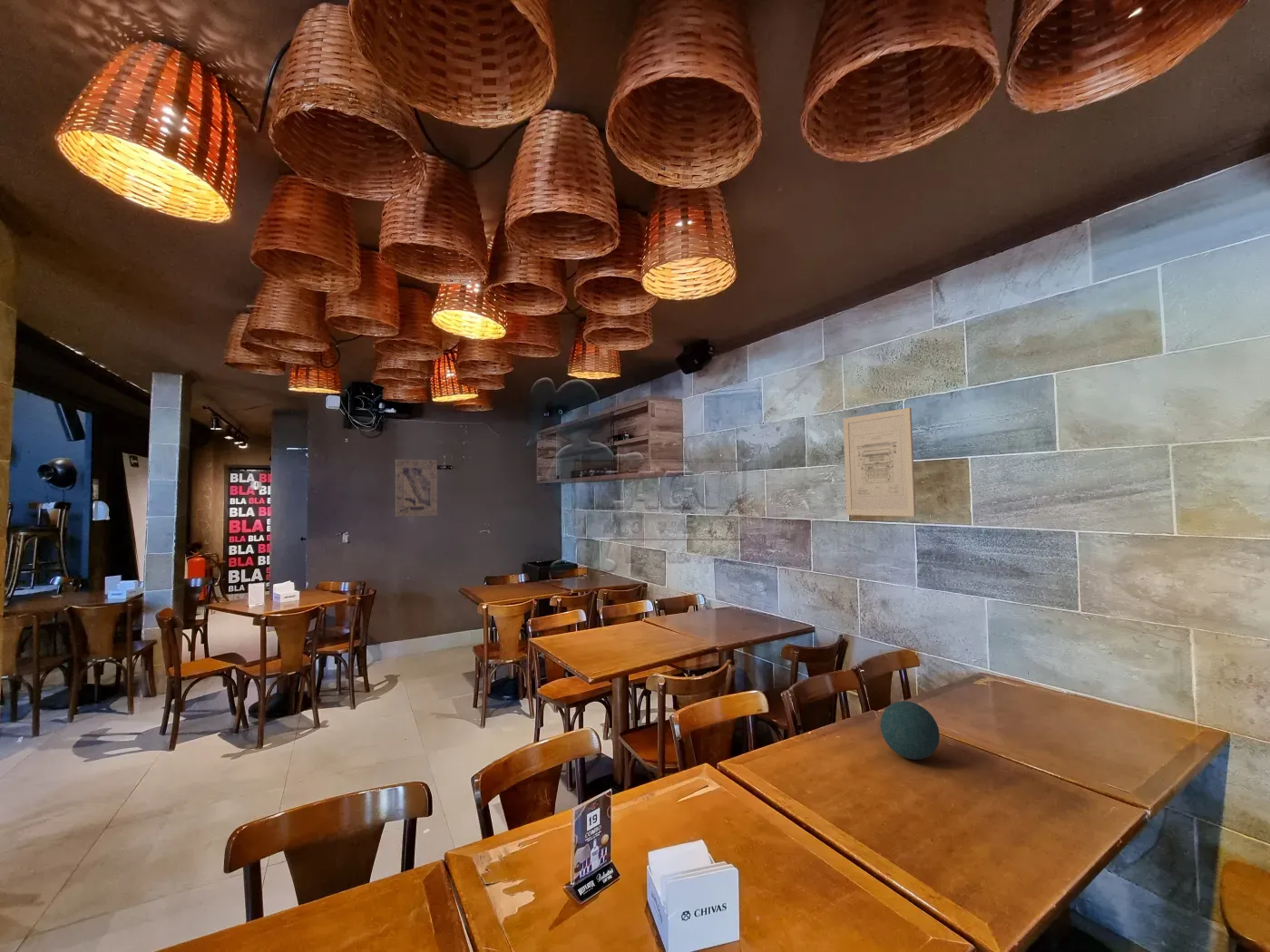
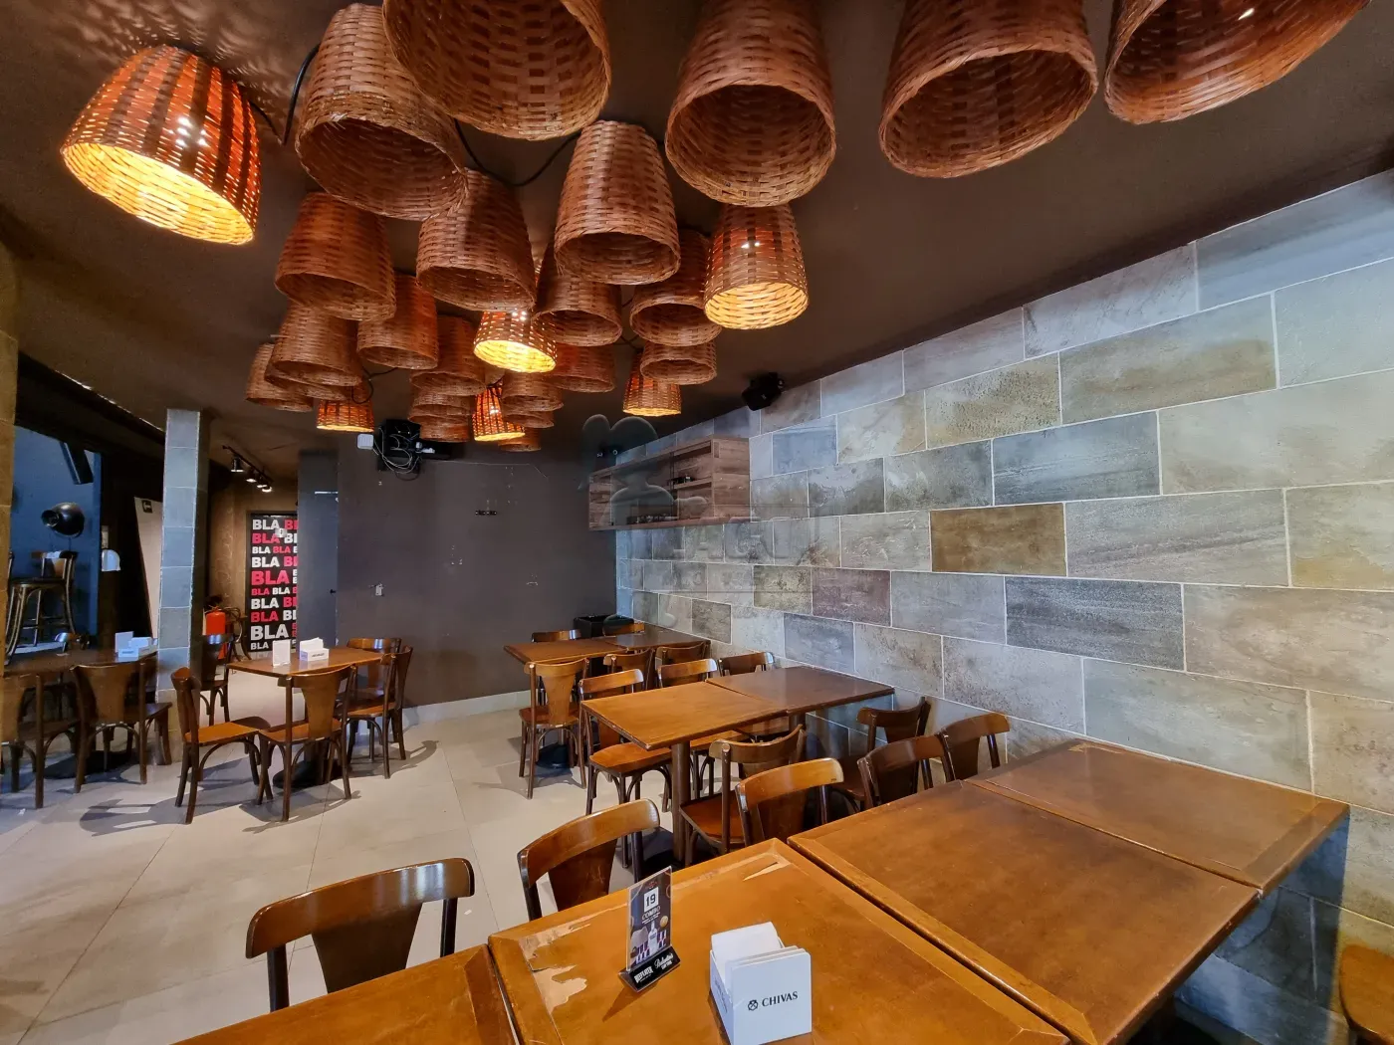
- wall art (416, 488)
- decorative orb (909, 729)
- wall art (876, 464)
